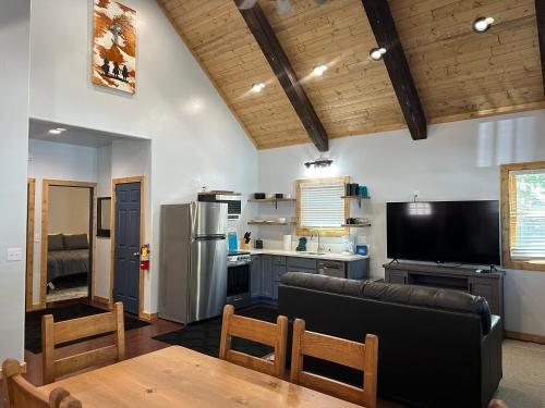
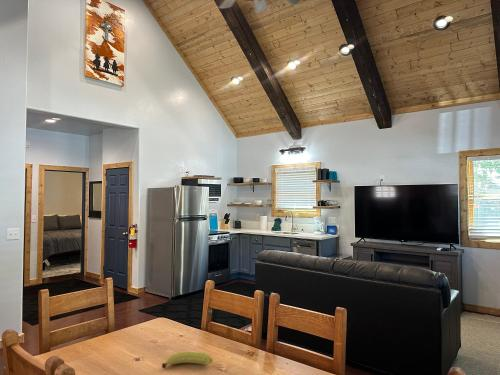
+ fruit (188, 360)
